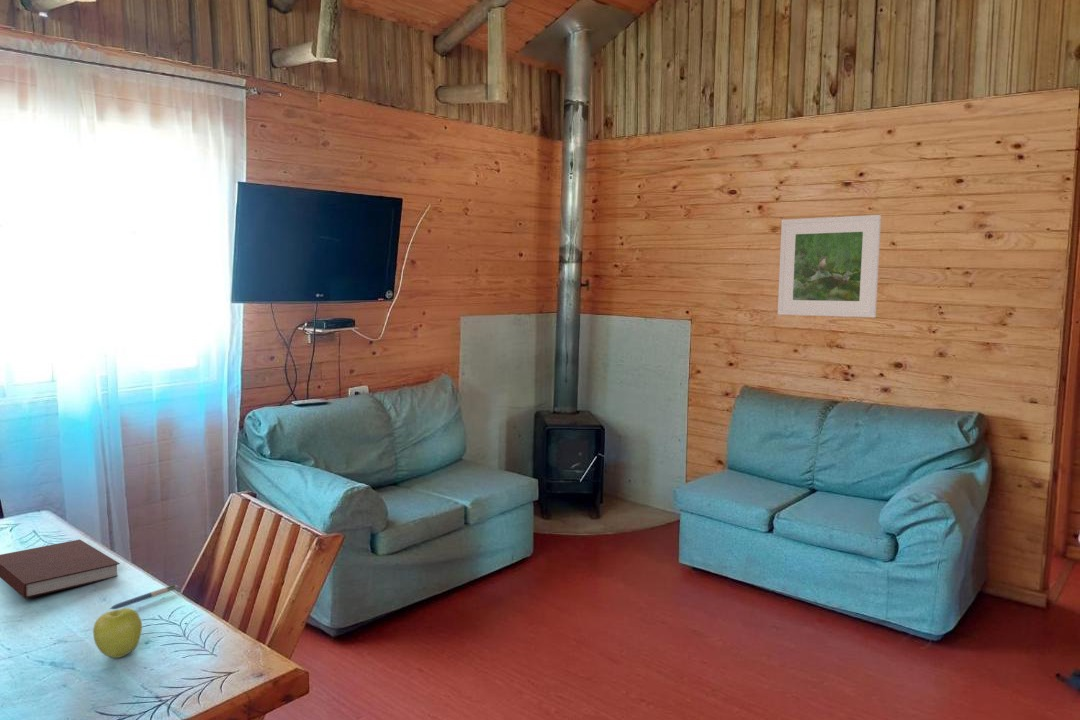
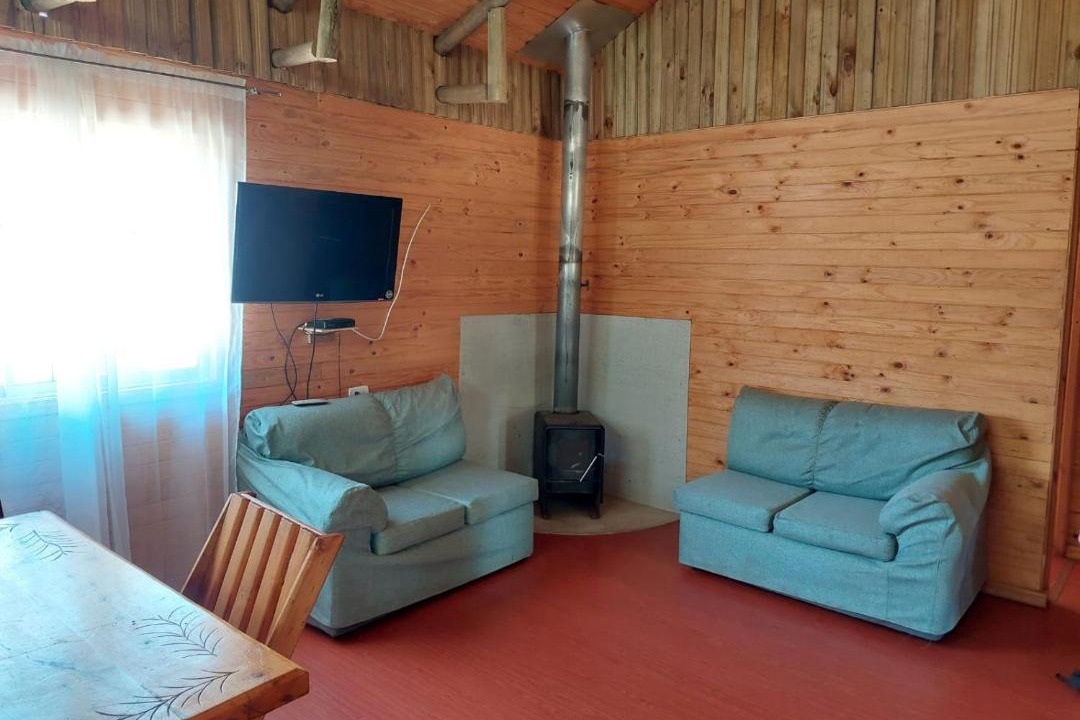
- notebook (54, 566)
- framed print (827, 266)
- apple (118, 632)
- pen (144, 596)
